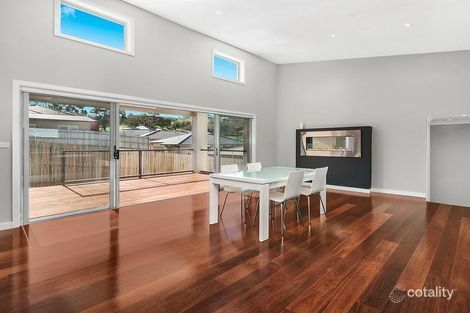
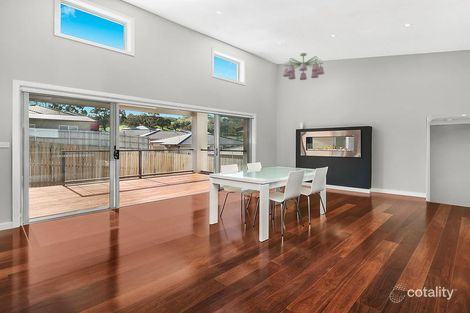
+ chandelier (303, 64)
